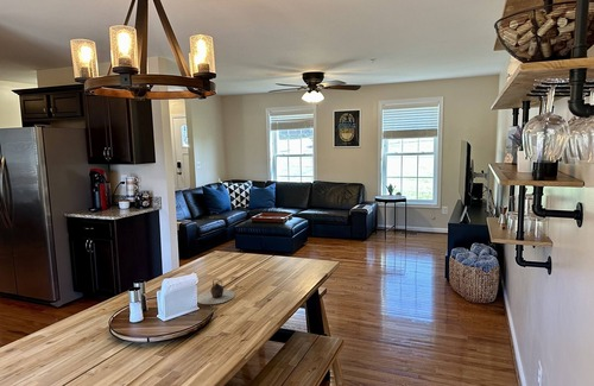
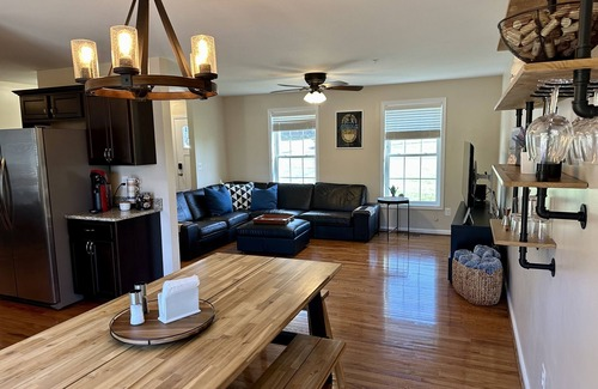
- teapot (215, 287)
